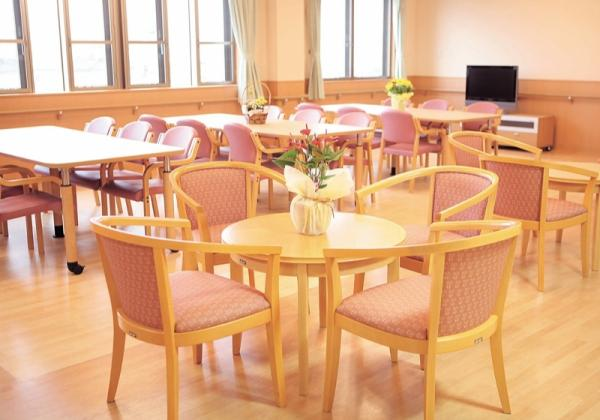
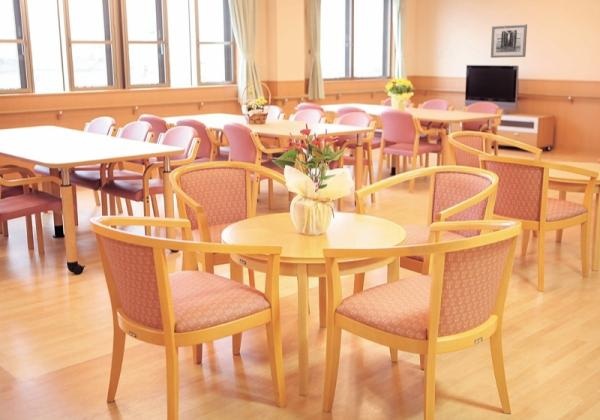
+ wall art (508, 41)
